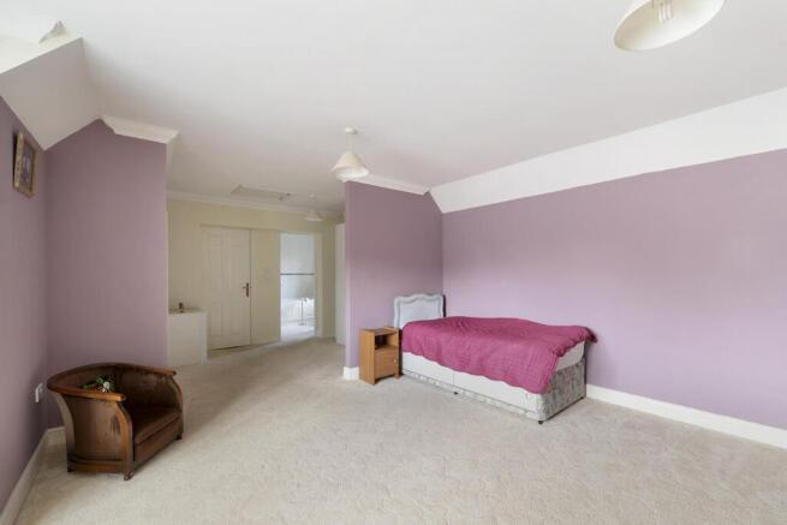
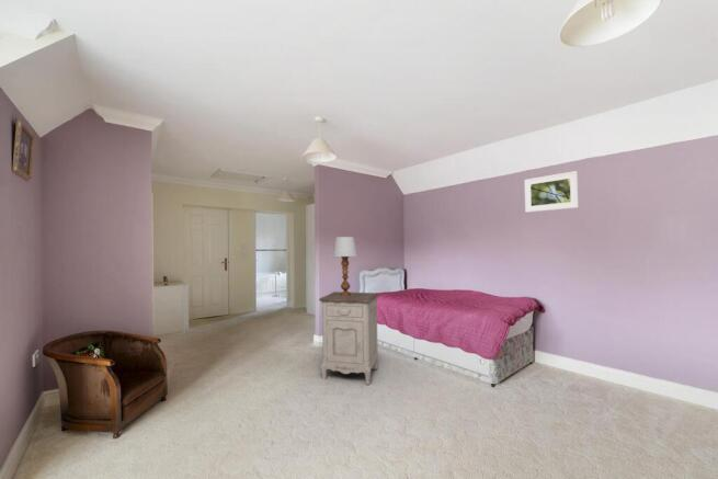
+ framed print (549, 192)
+ nightstand (349, 335)
+ table lamp (344, 265)
